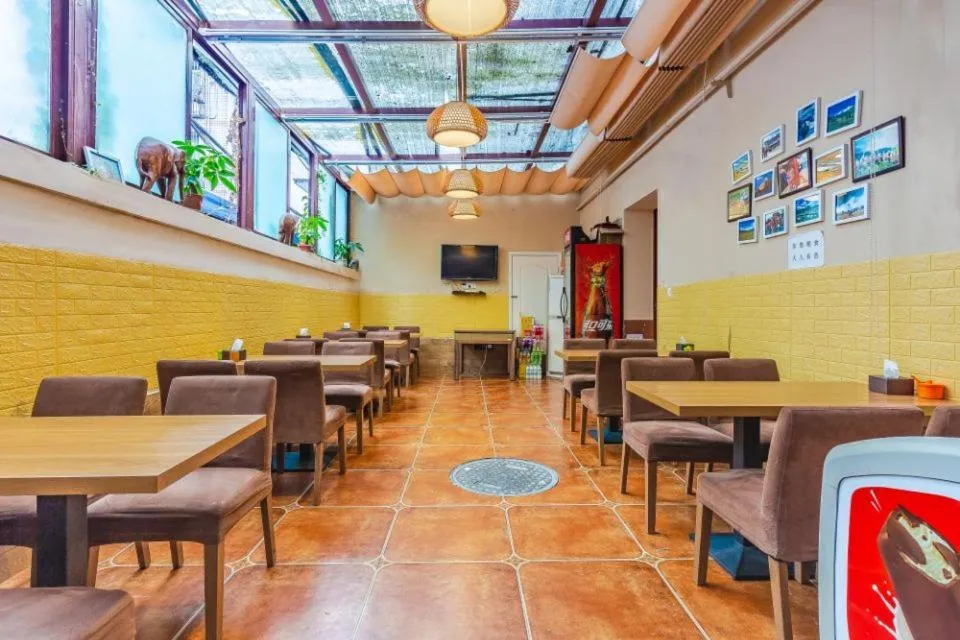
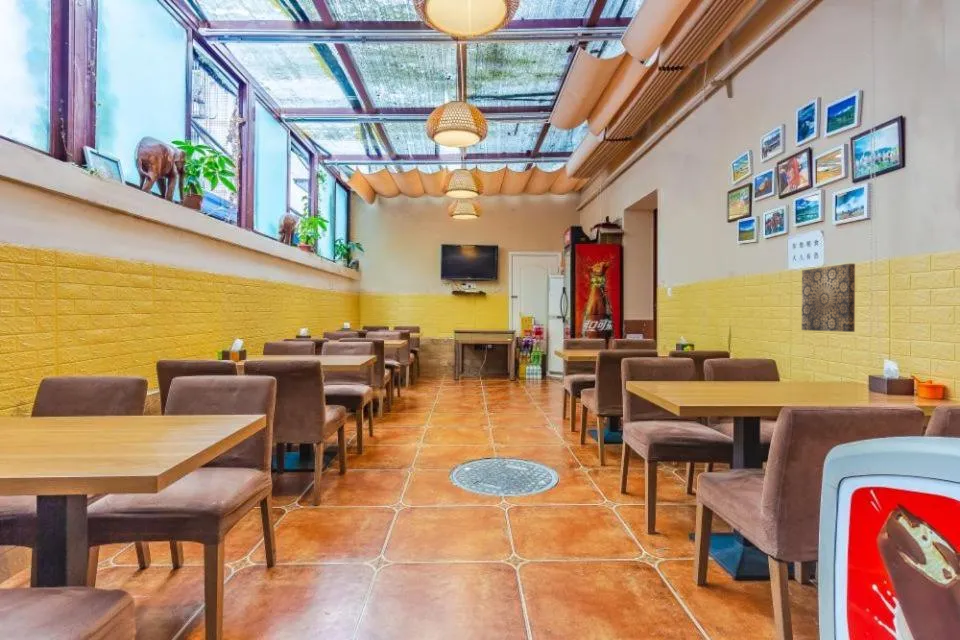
+ wall art (826, 299)
